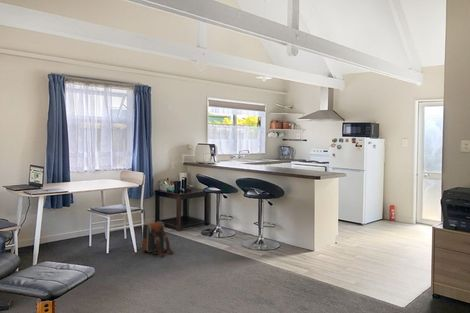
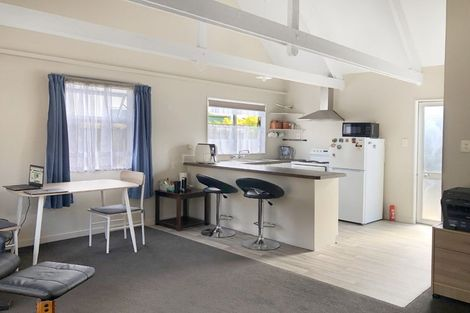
- backpack (155, 237)
